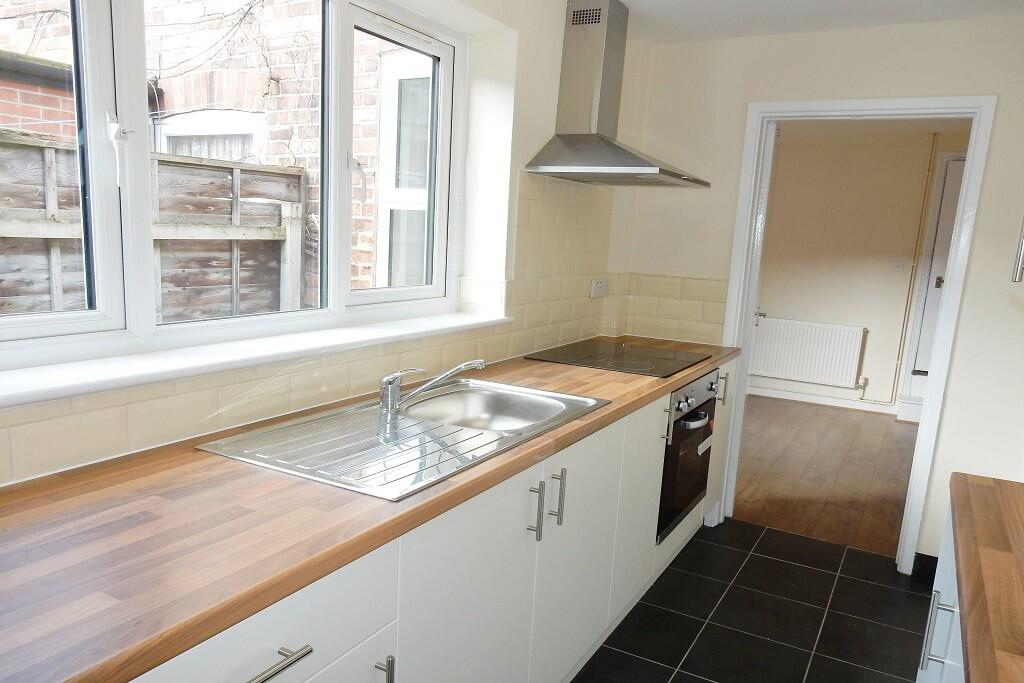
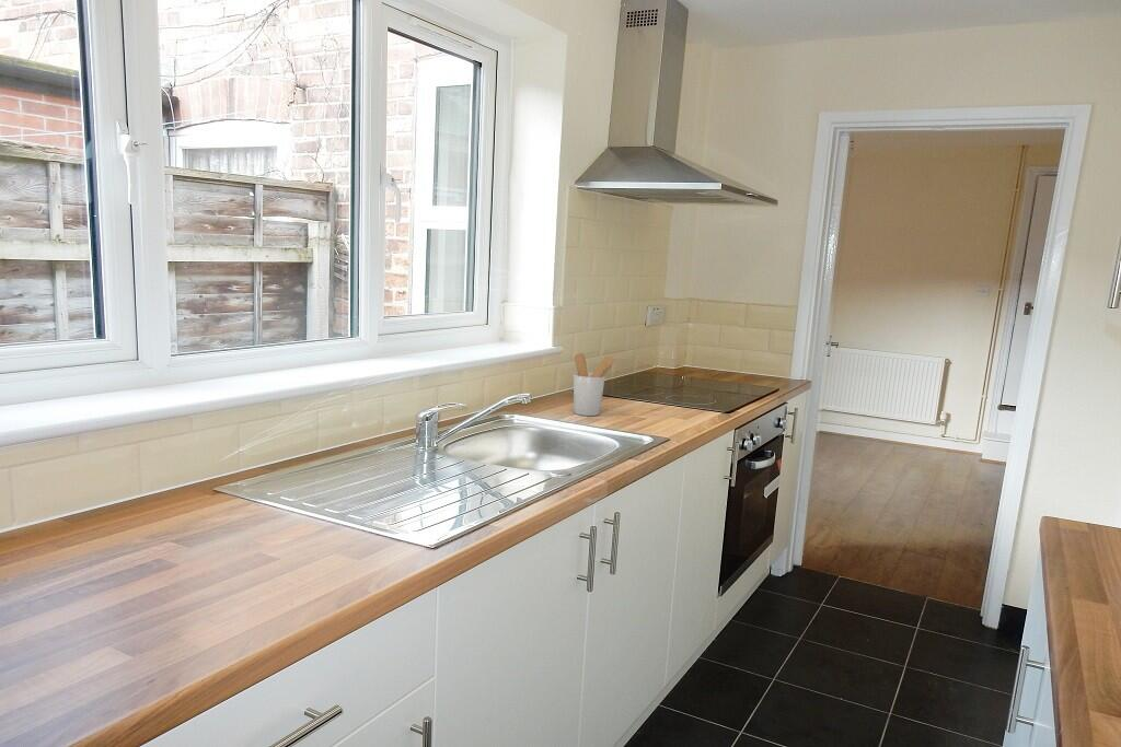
+ utensil holder (594, 384)
